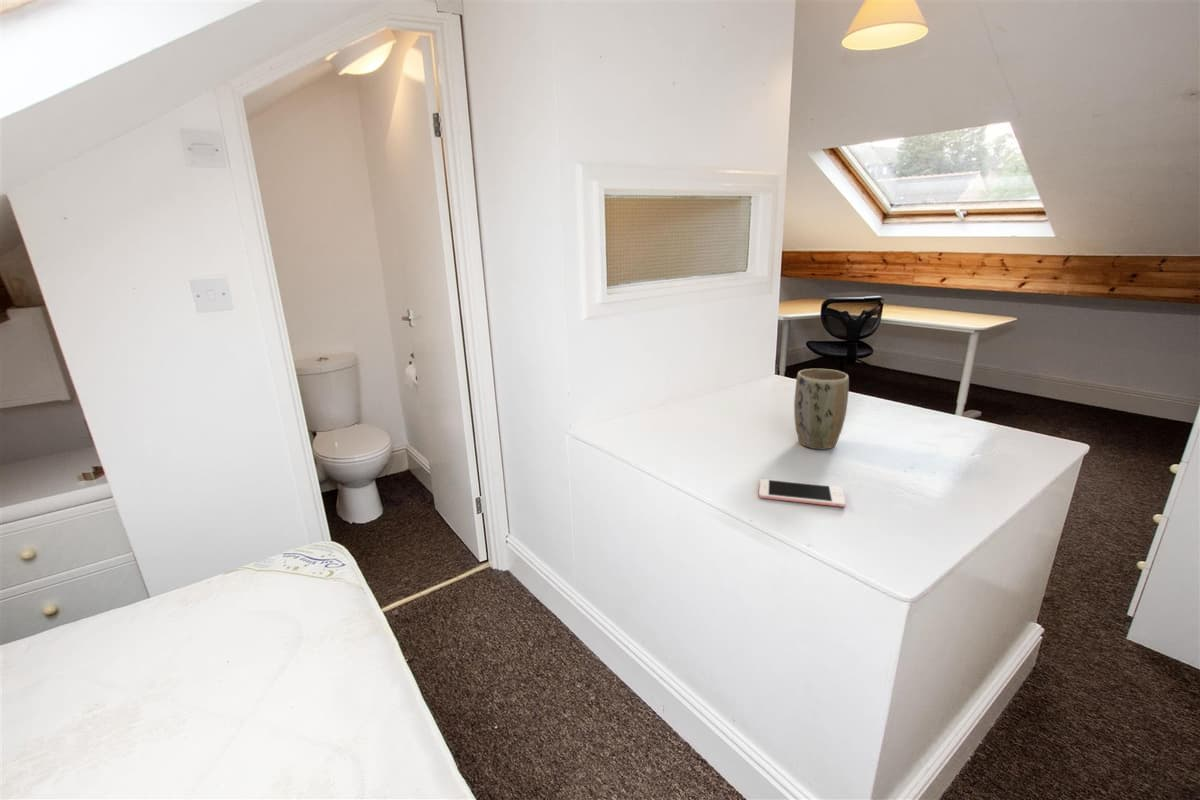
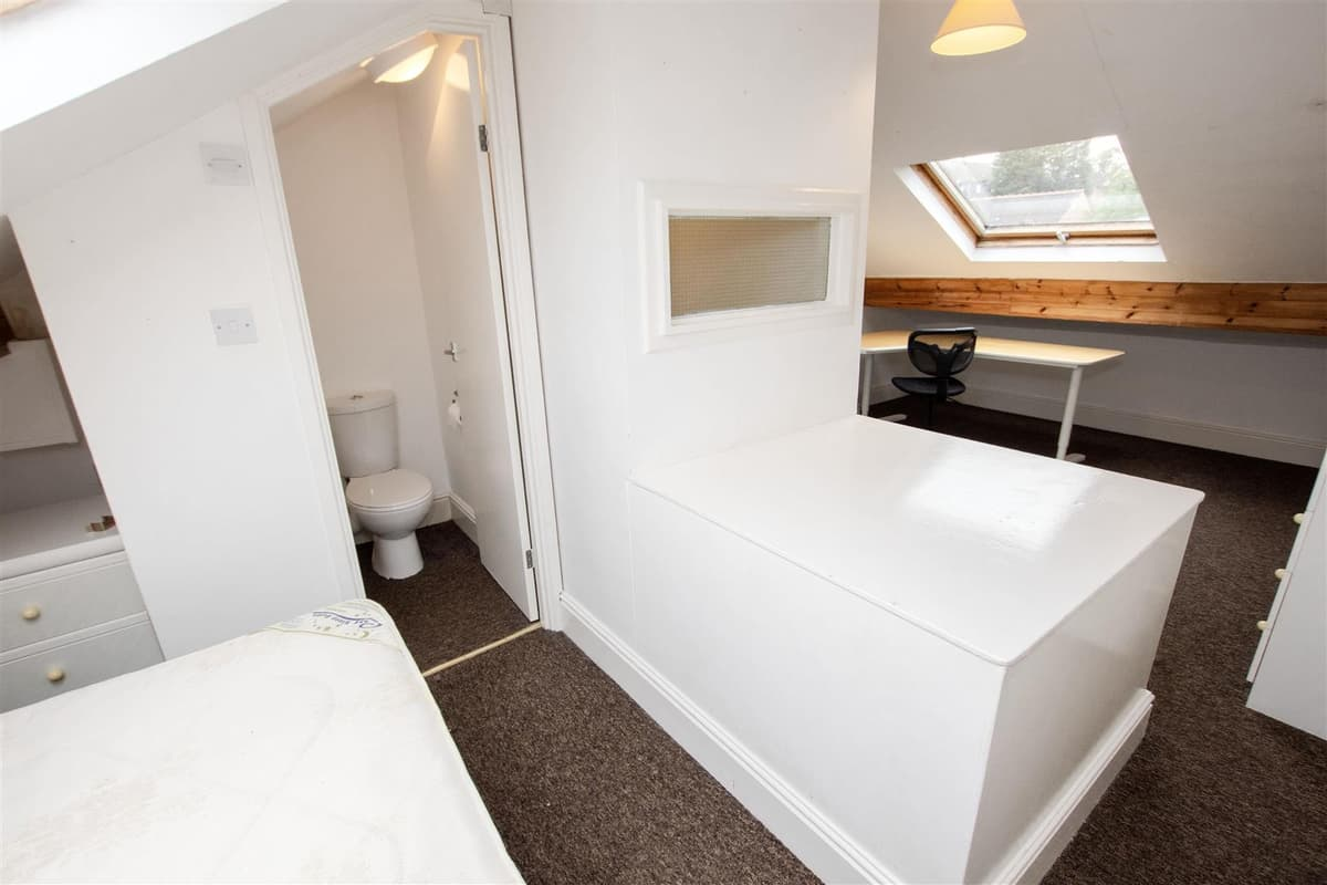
- cell phone (800, 492)
- plant pot (819, 409)
